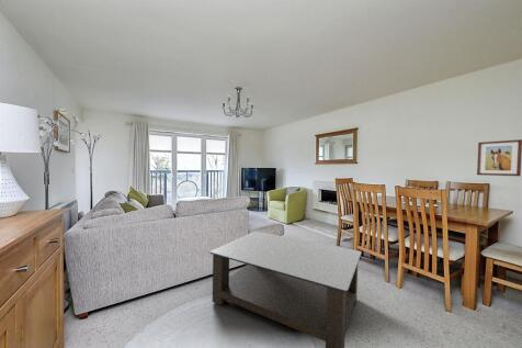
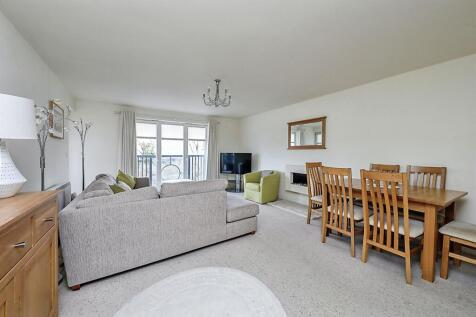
- wall art (498, 158)
- coffee table (286, 276)
